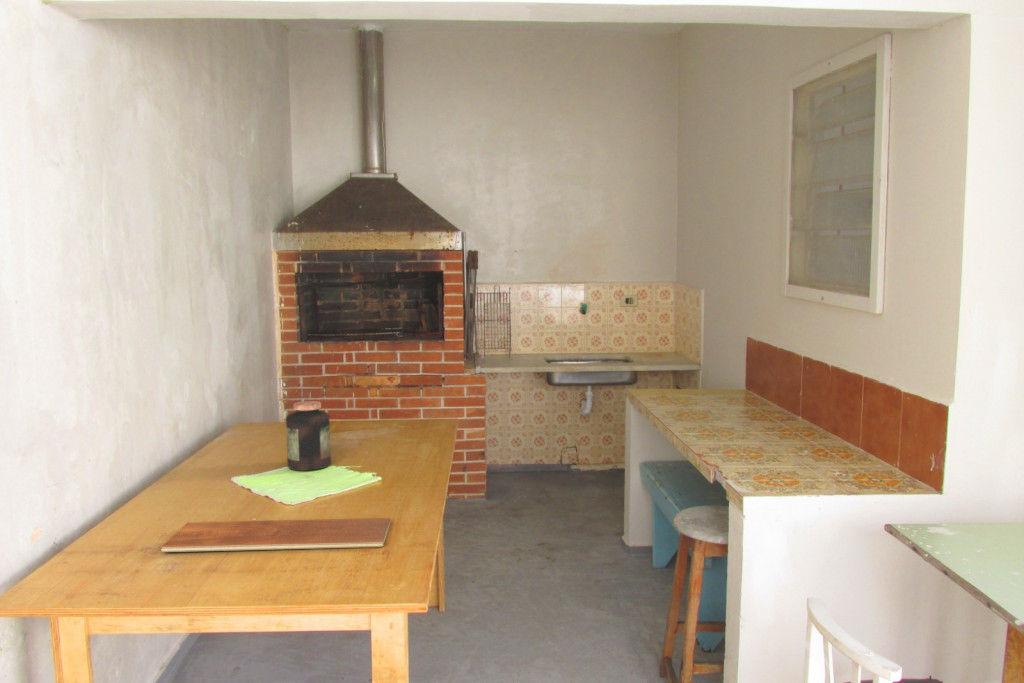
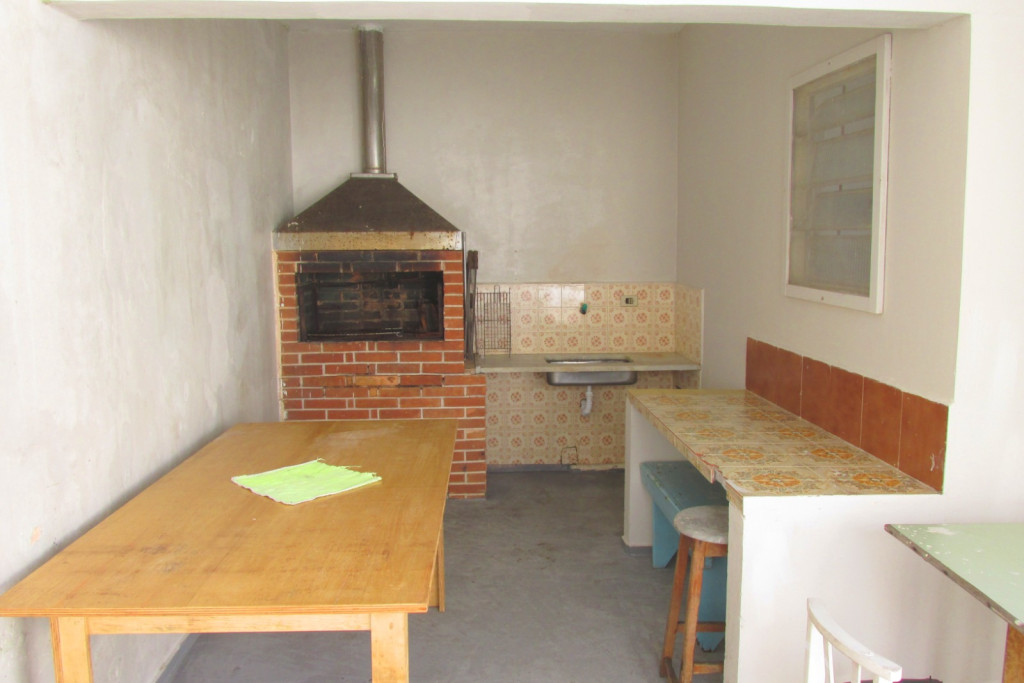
- jar (308, 434)
- chopping board (281, 534)
